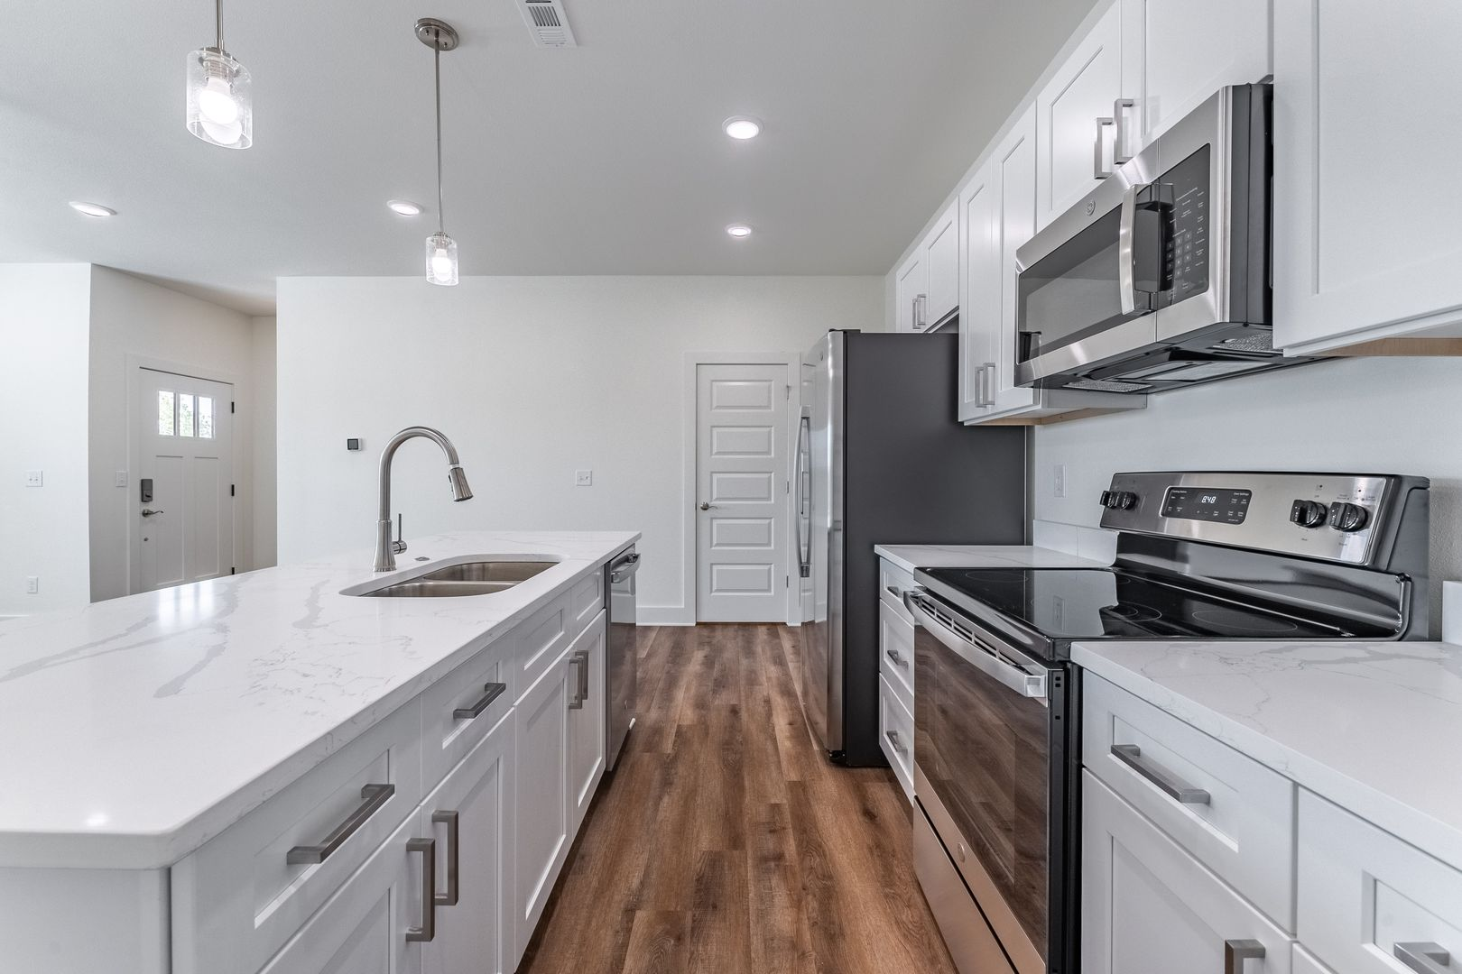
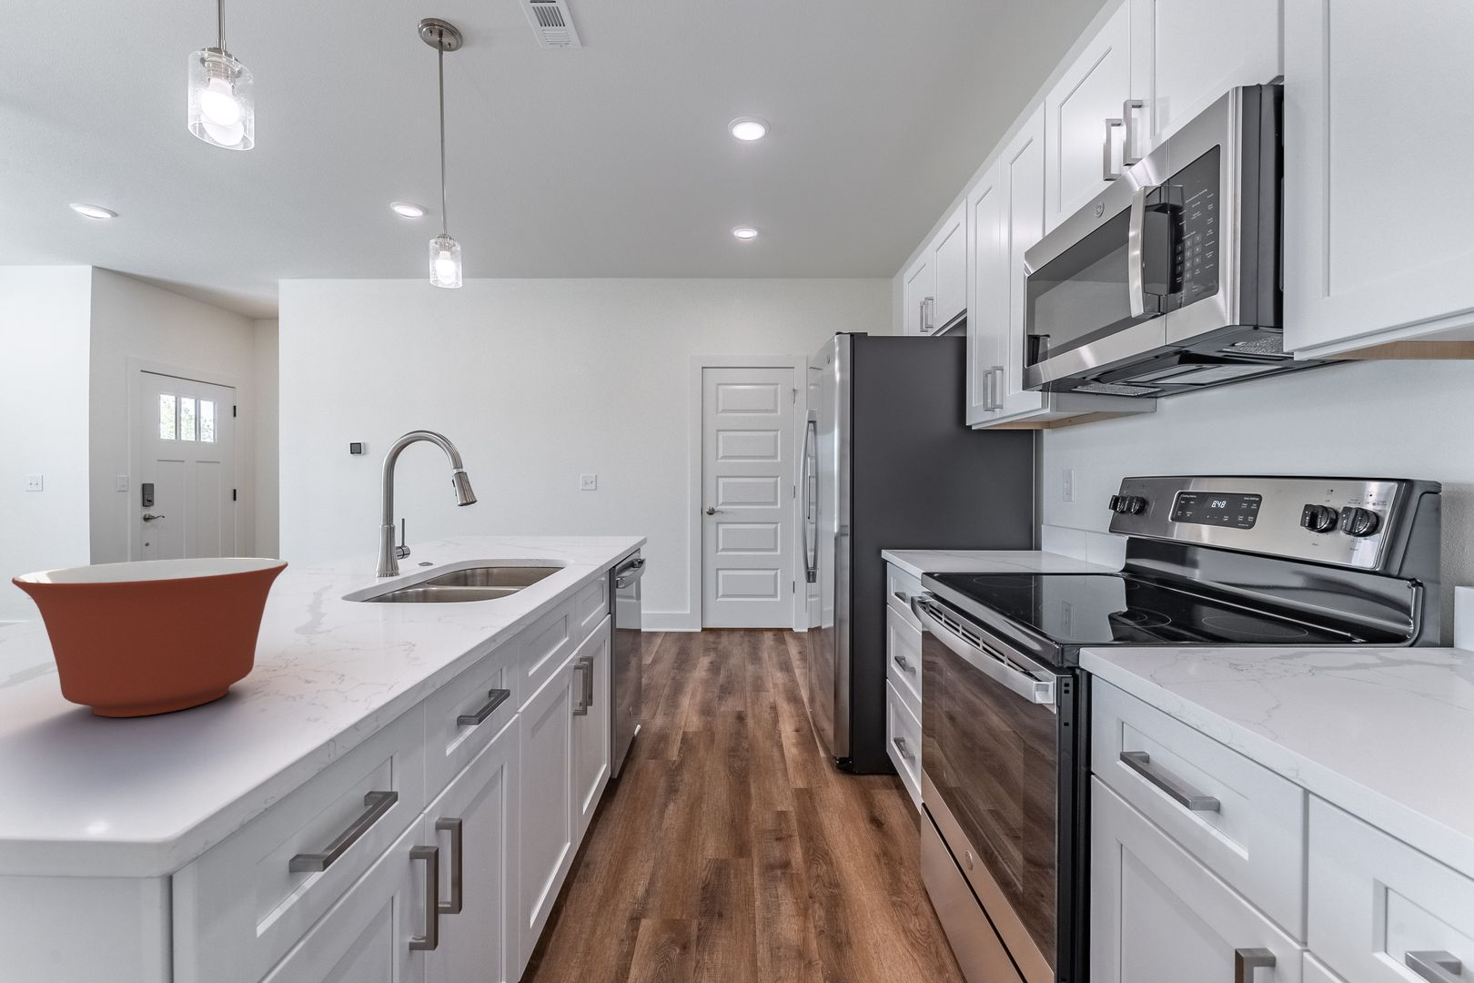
+ mixing bowl (163, 633)
